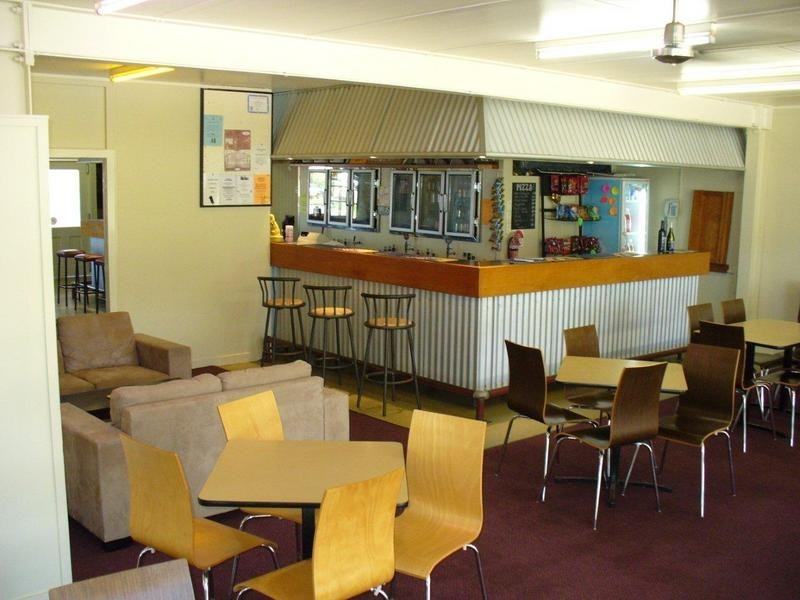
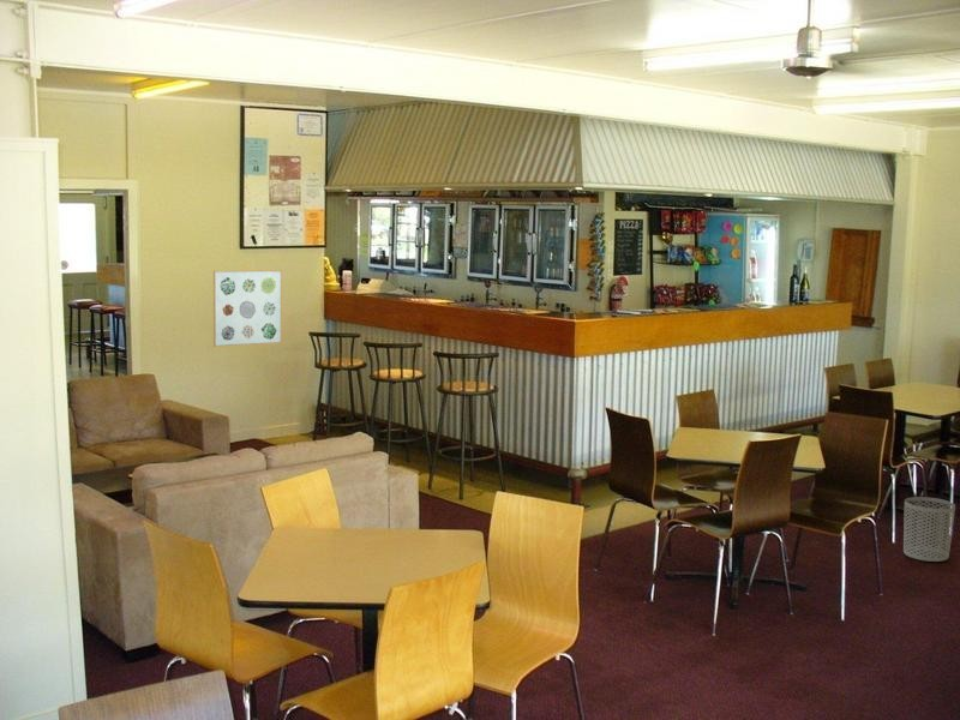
+ waste bin (928, 529)
+ wall art (247, 307)
